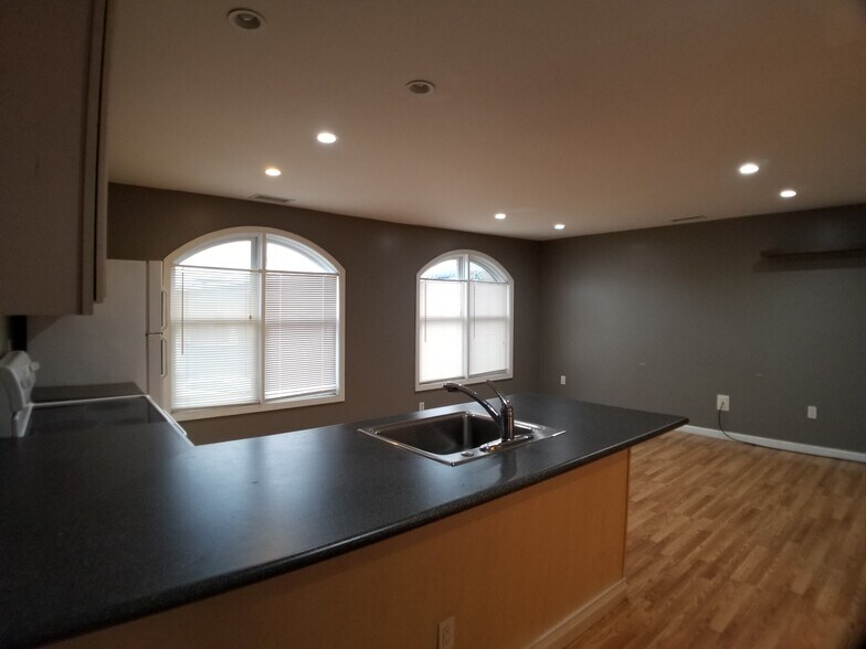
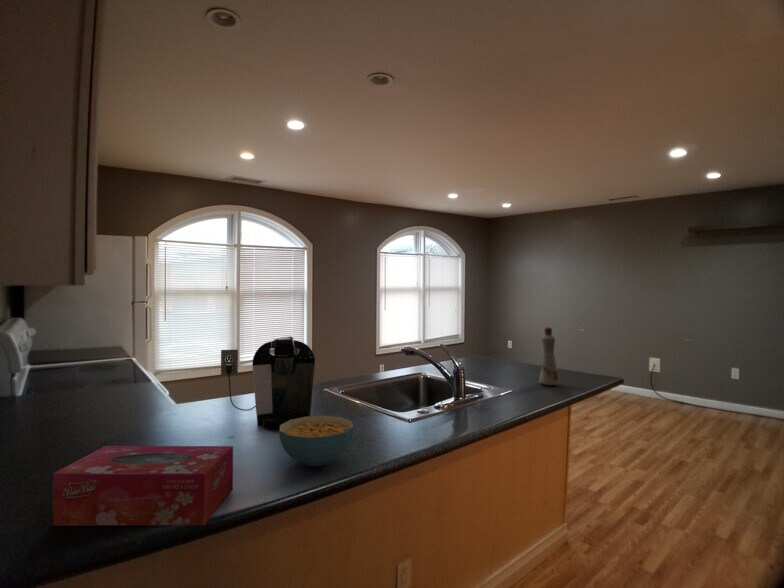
+ coffee maker (266, 379)
+ bottle (548, 355)
+ cereal bowl (316, 443)
+ tissue box (150, 482)
